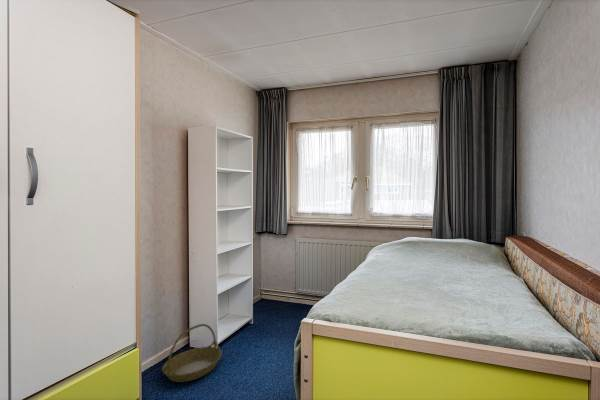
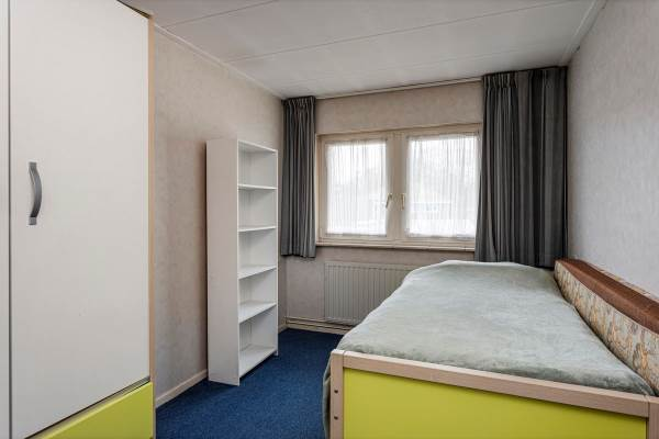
- basket (193, 349)
